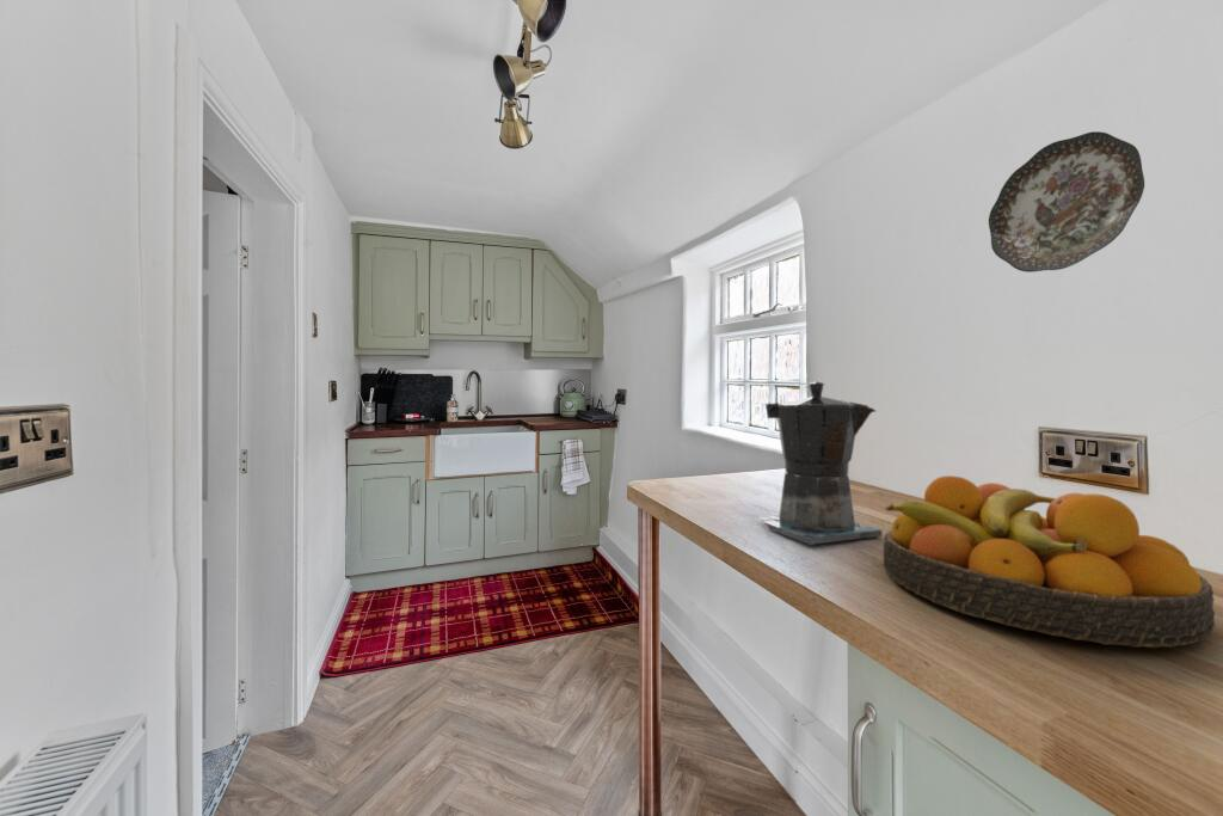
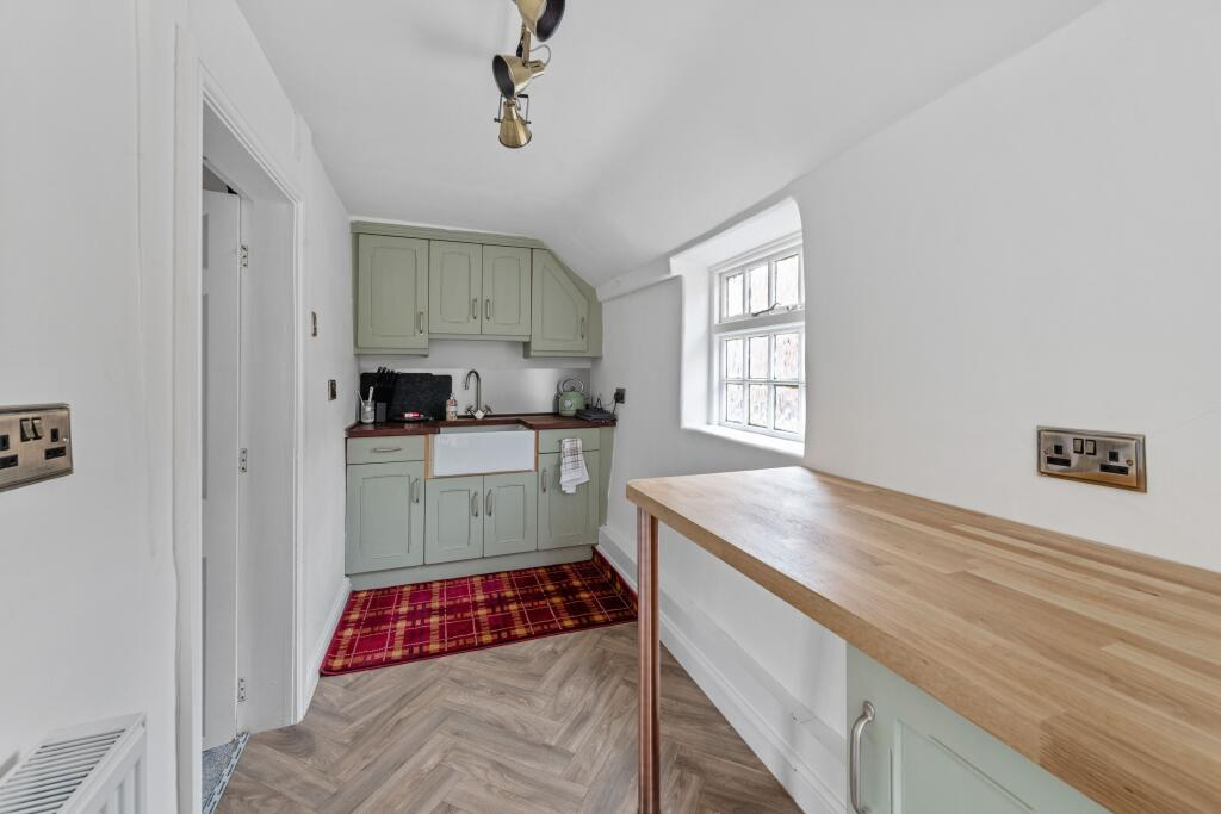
- coffee maker (815, 455)
- decorative plate (1059, 205)
- fruit bowl (1022, 535)
